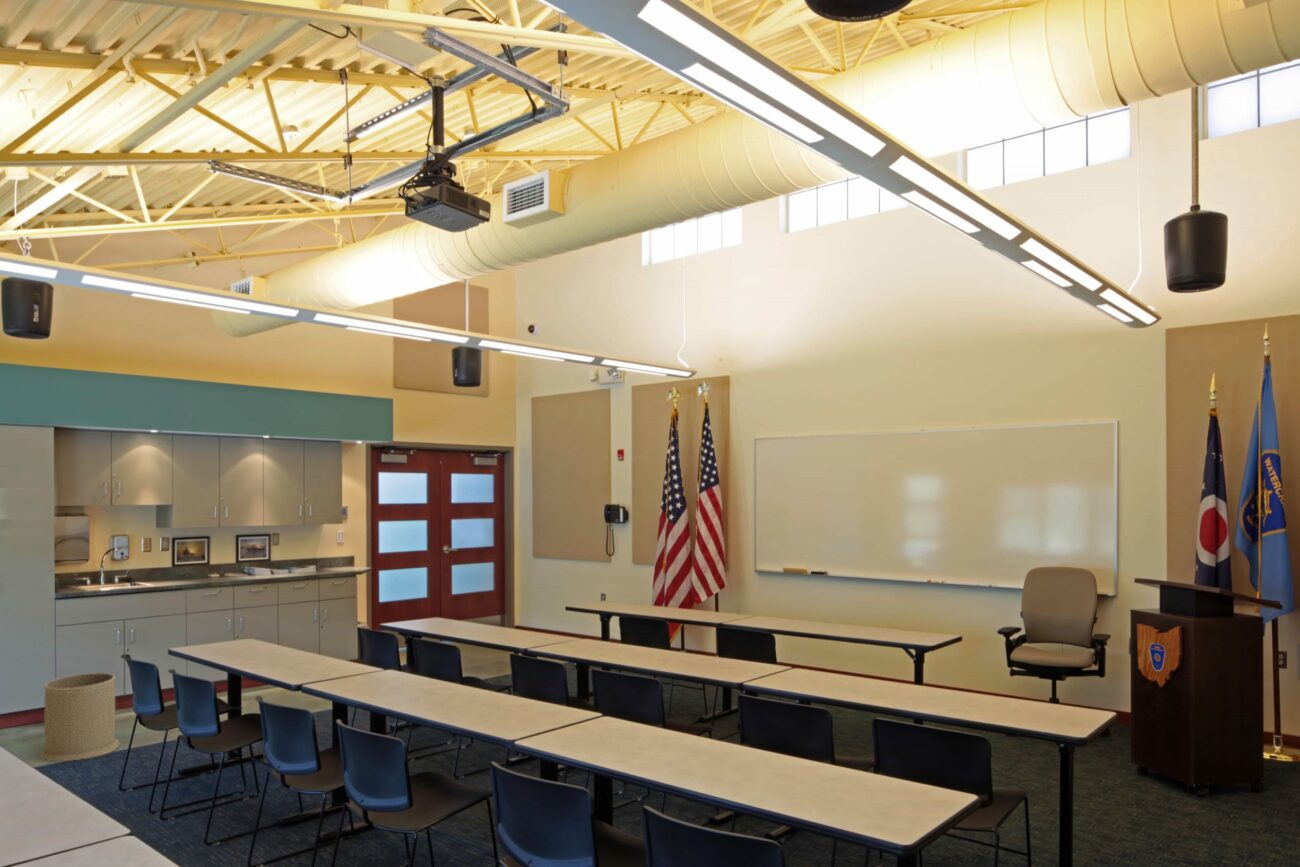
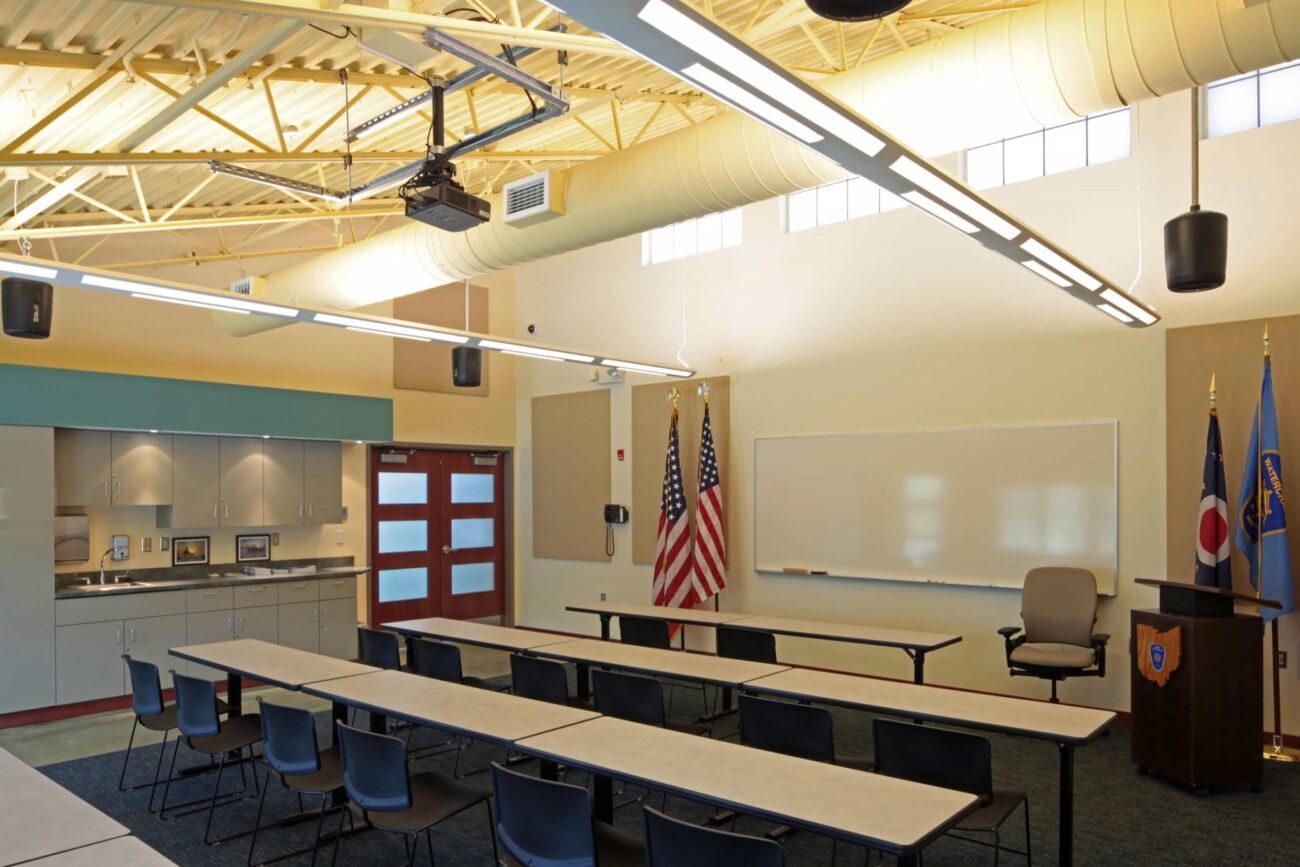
- trash can (80, 715)
